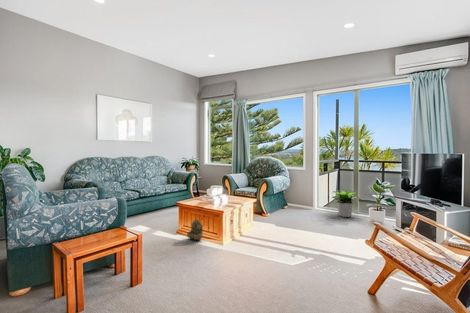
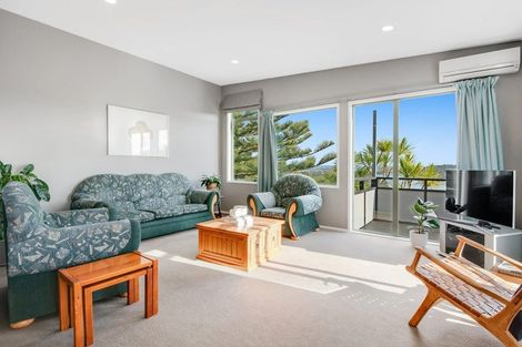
- potted plant (346, 204)
- wall caddy (194, 229)
